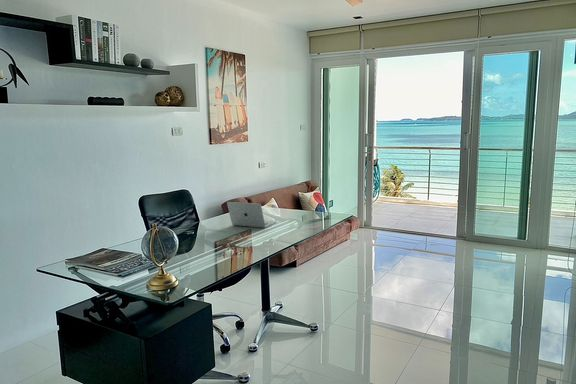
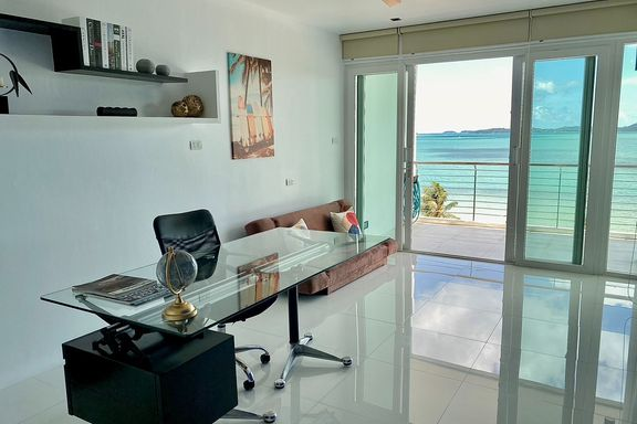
- laptop (252, 212)
